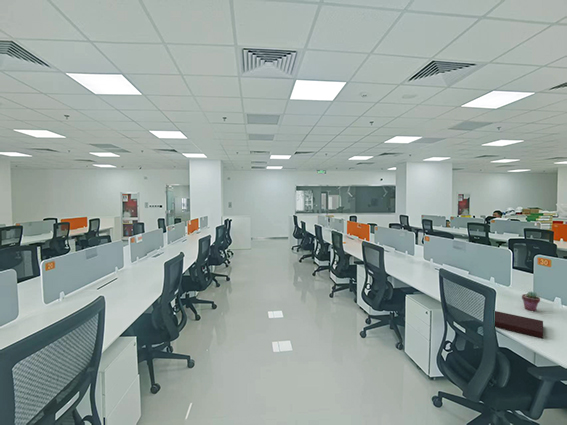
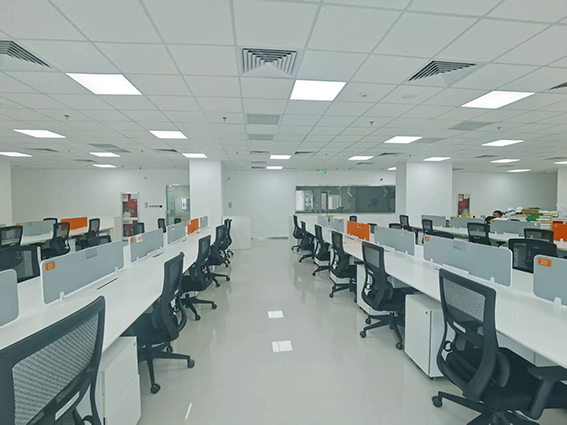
- notebook (513, 322)
- potted succulent (530, 300)
